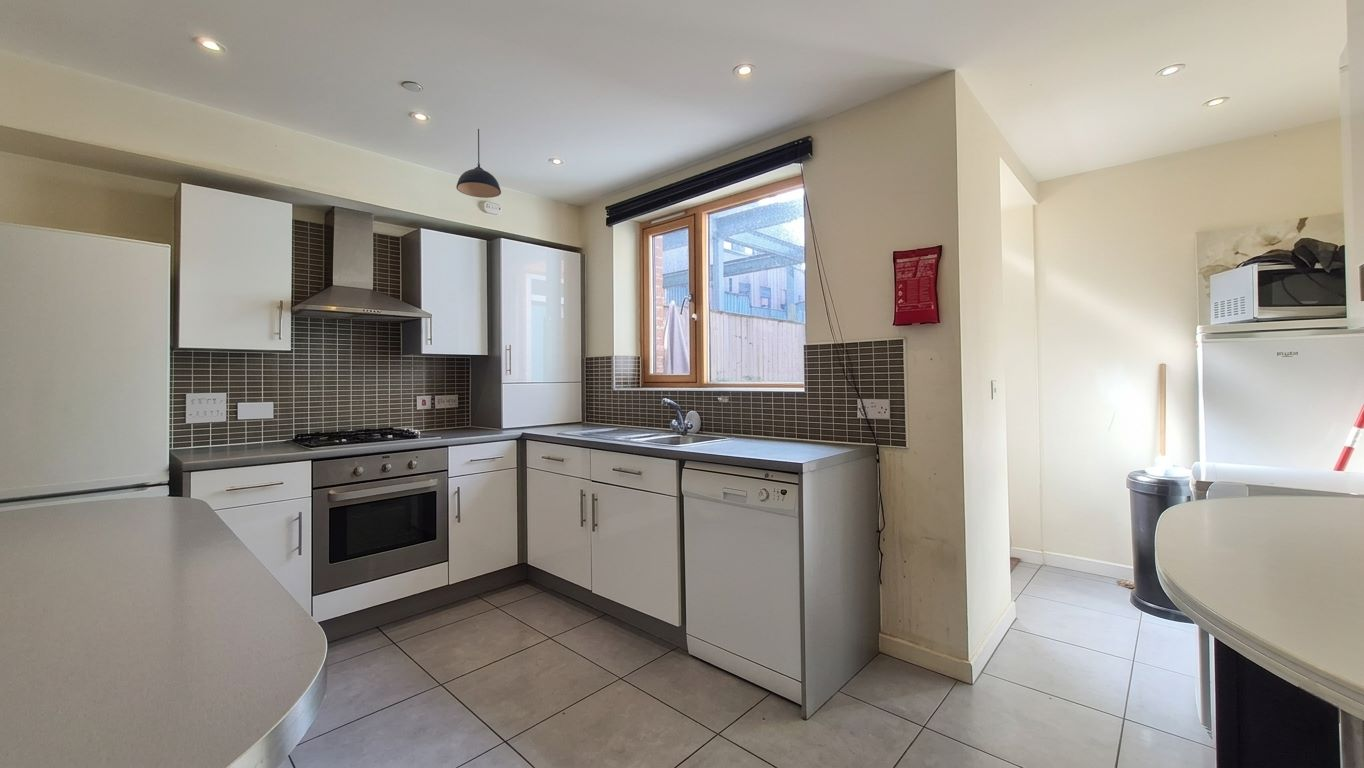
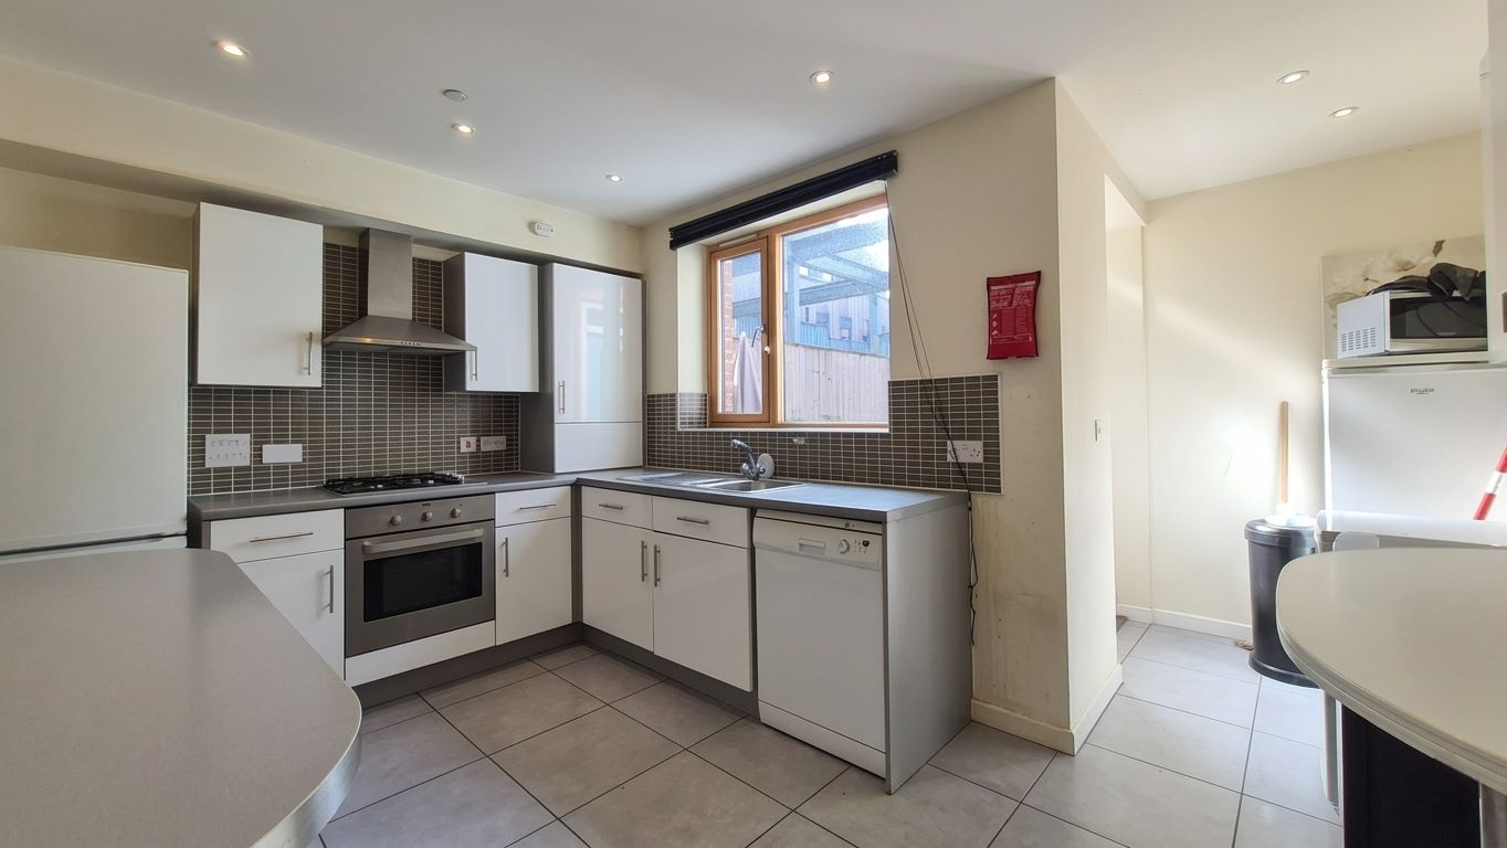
- pendant light (478, 159)
